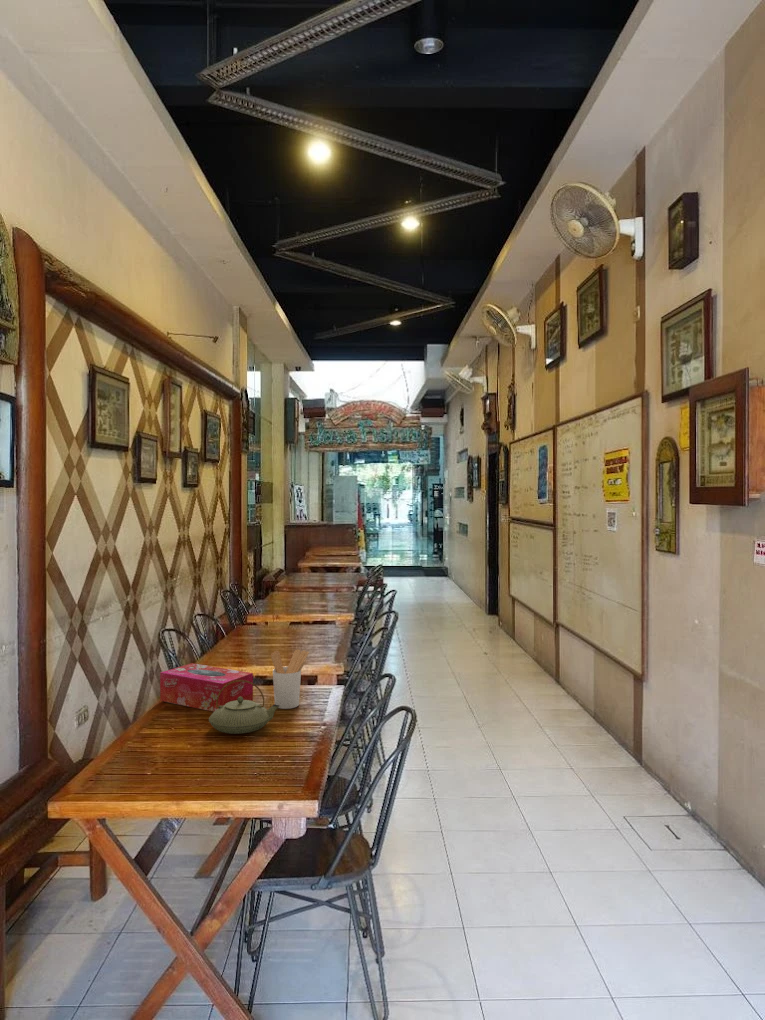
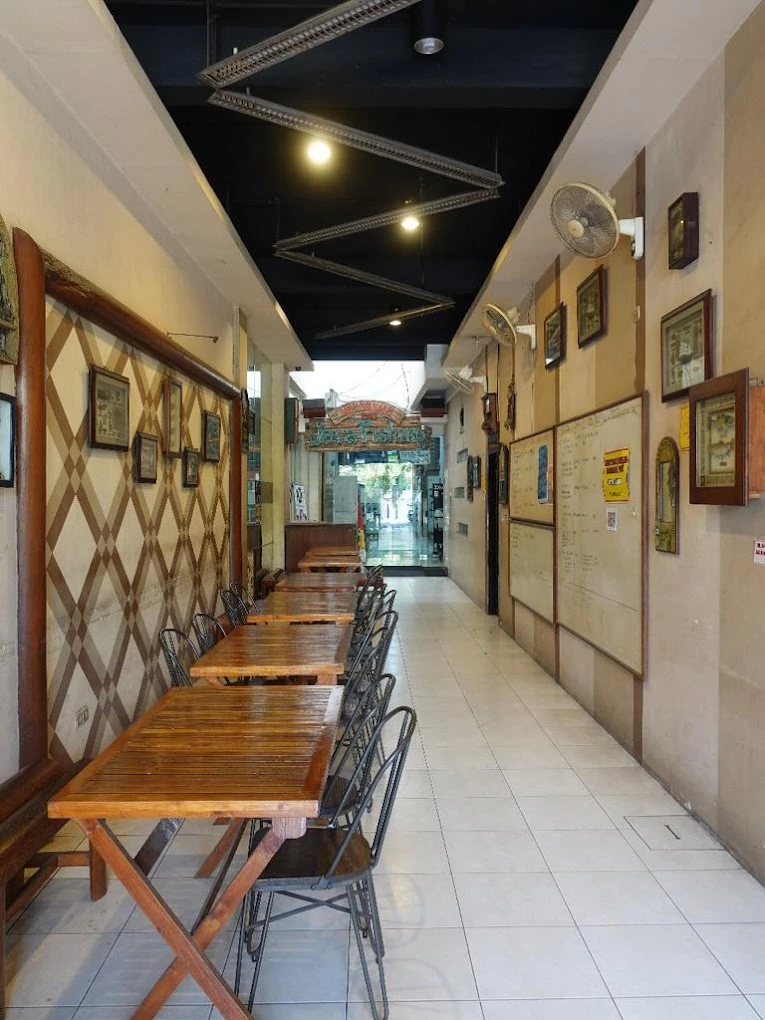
- tissue box (206, 686)
- teapot (244, 704)
- utensil holder (291, 677)
